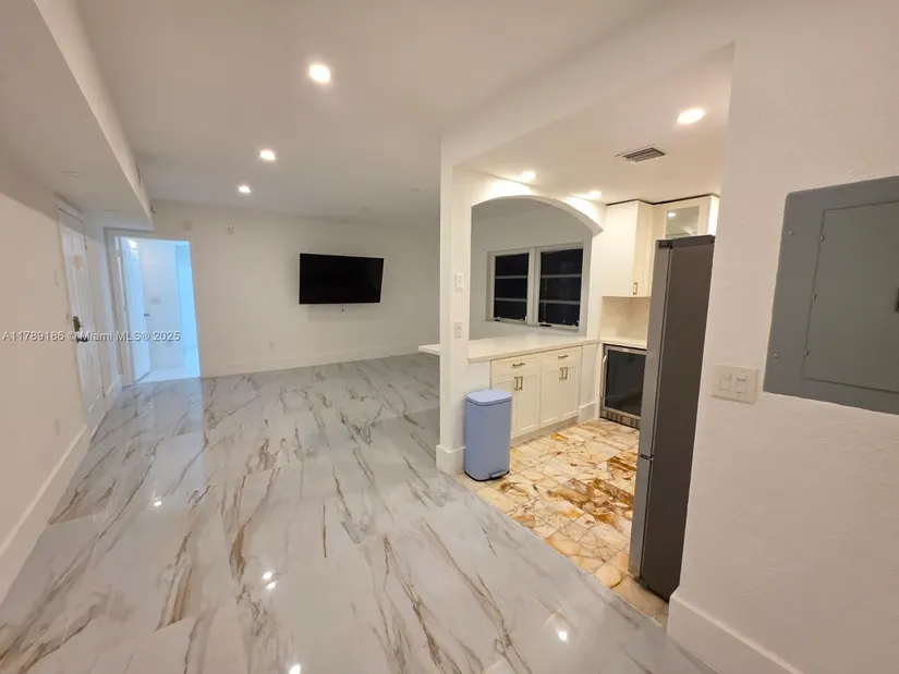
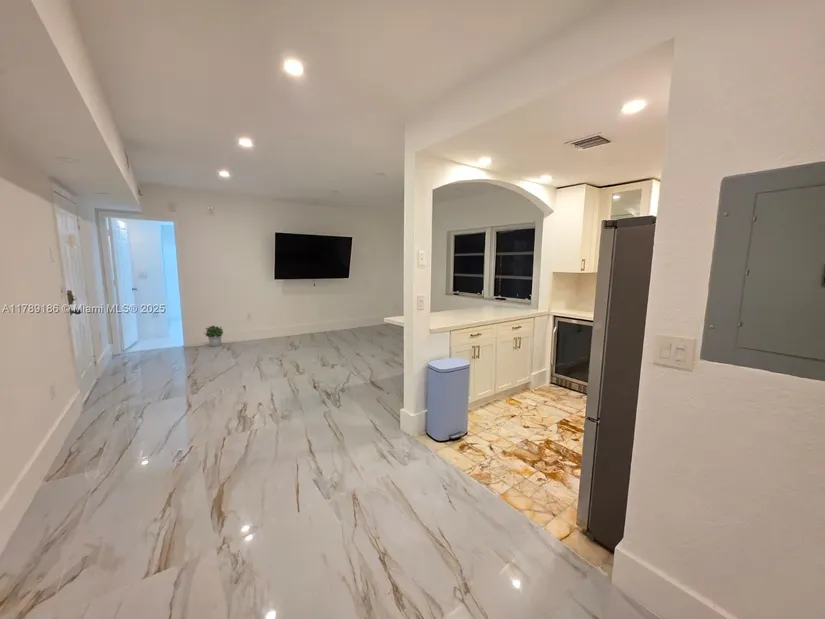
+ potted plant (213, 335)
